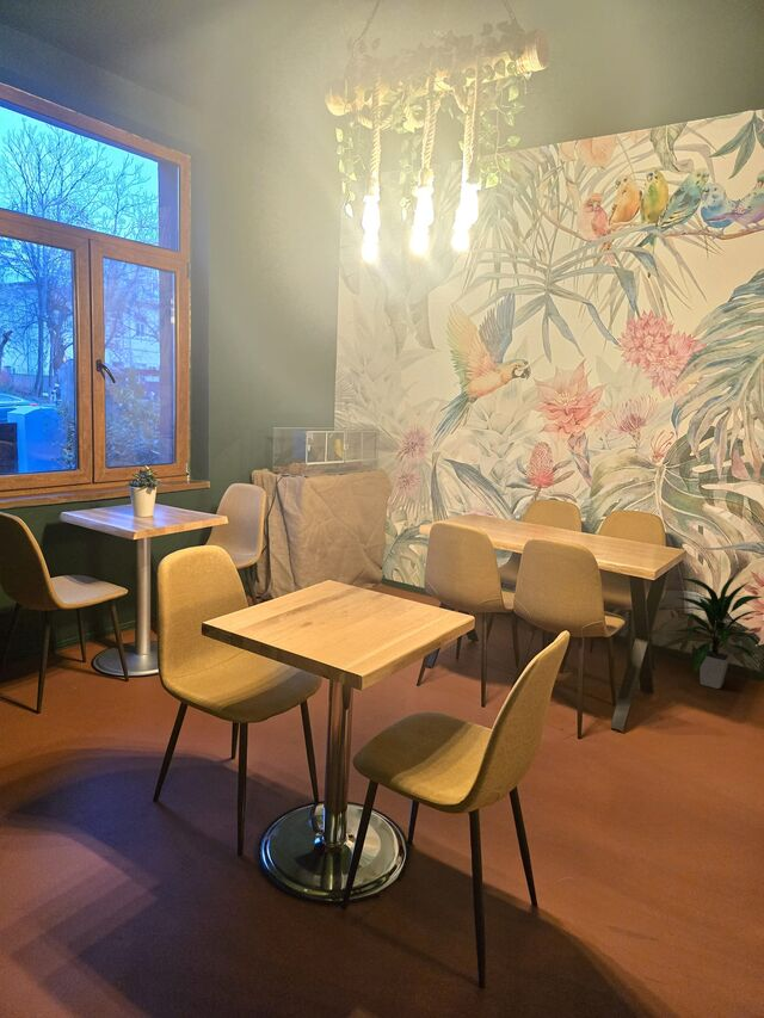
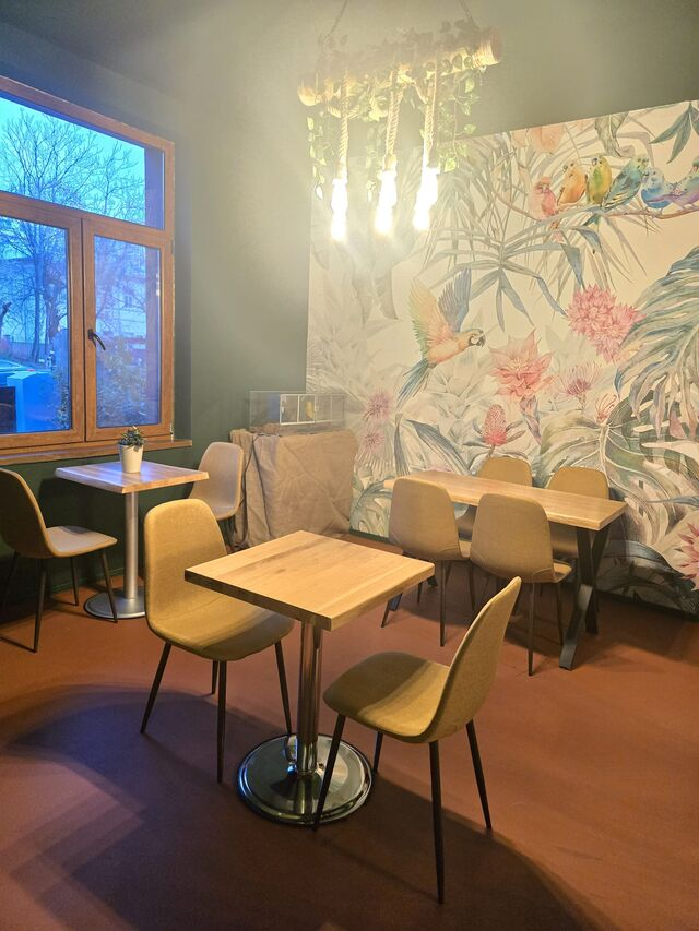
- indoor plant (714, 629)
